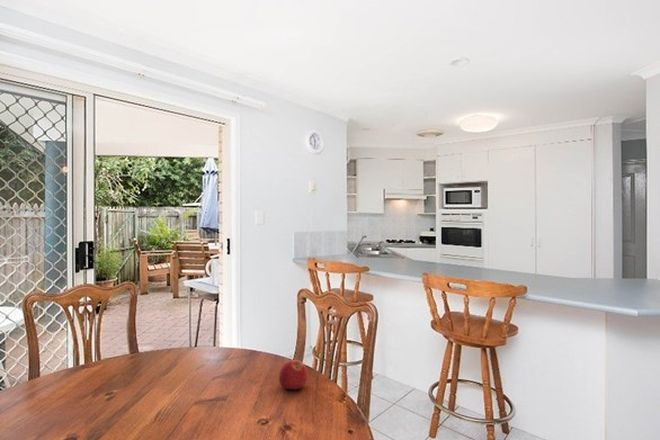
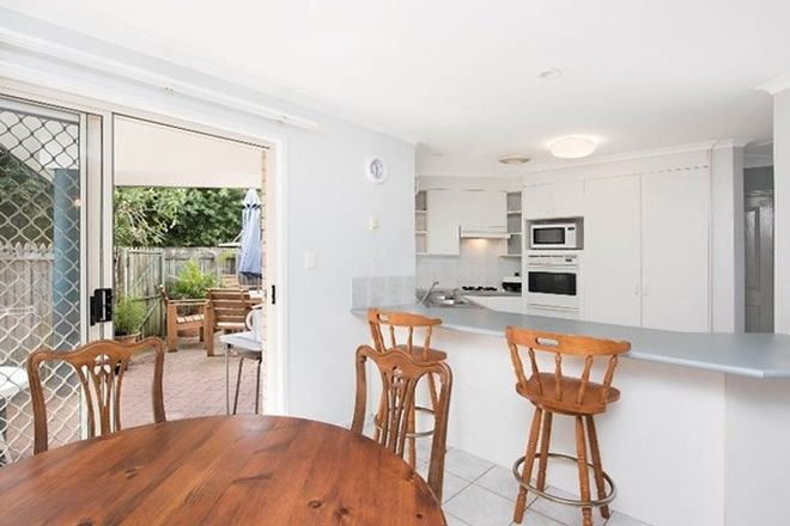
- apple (293, 373)
